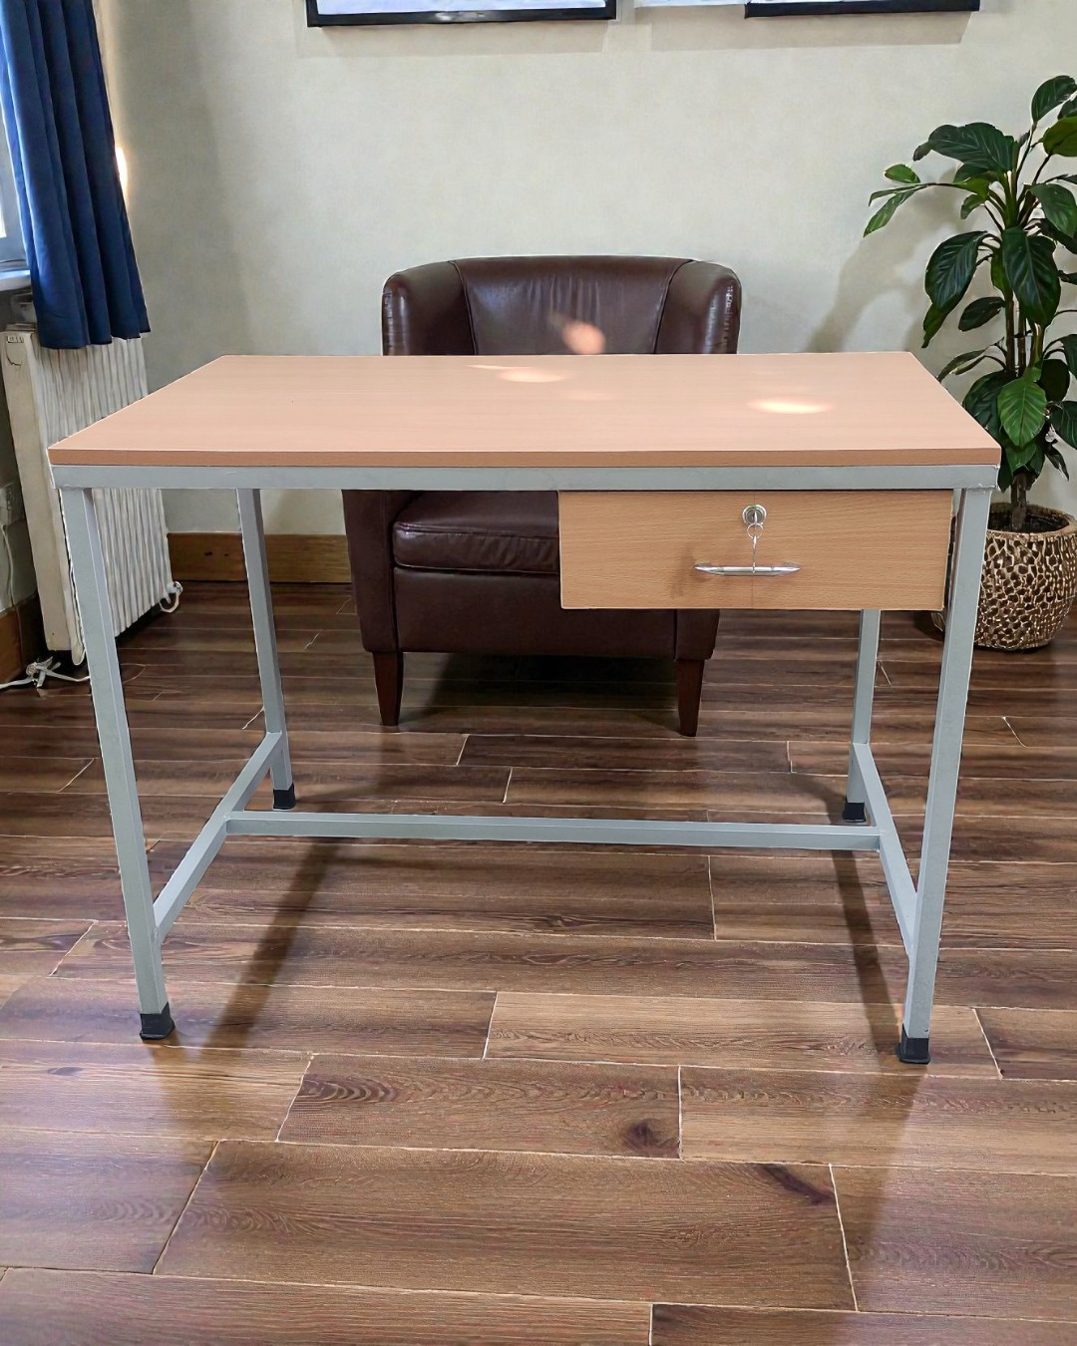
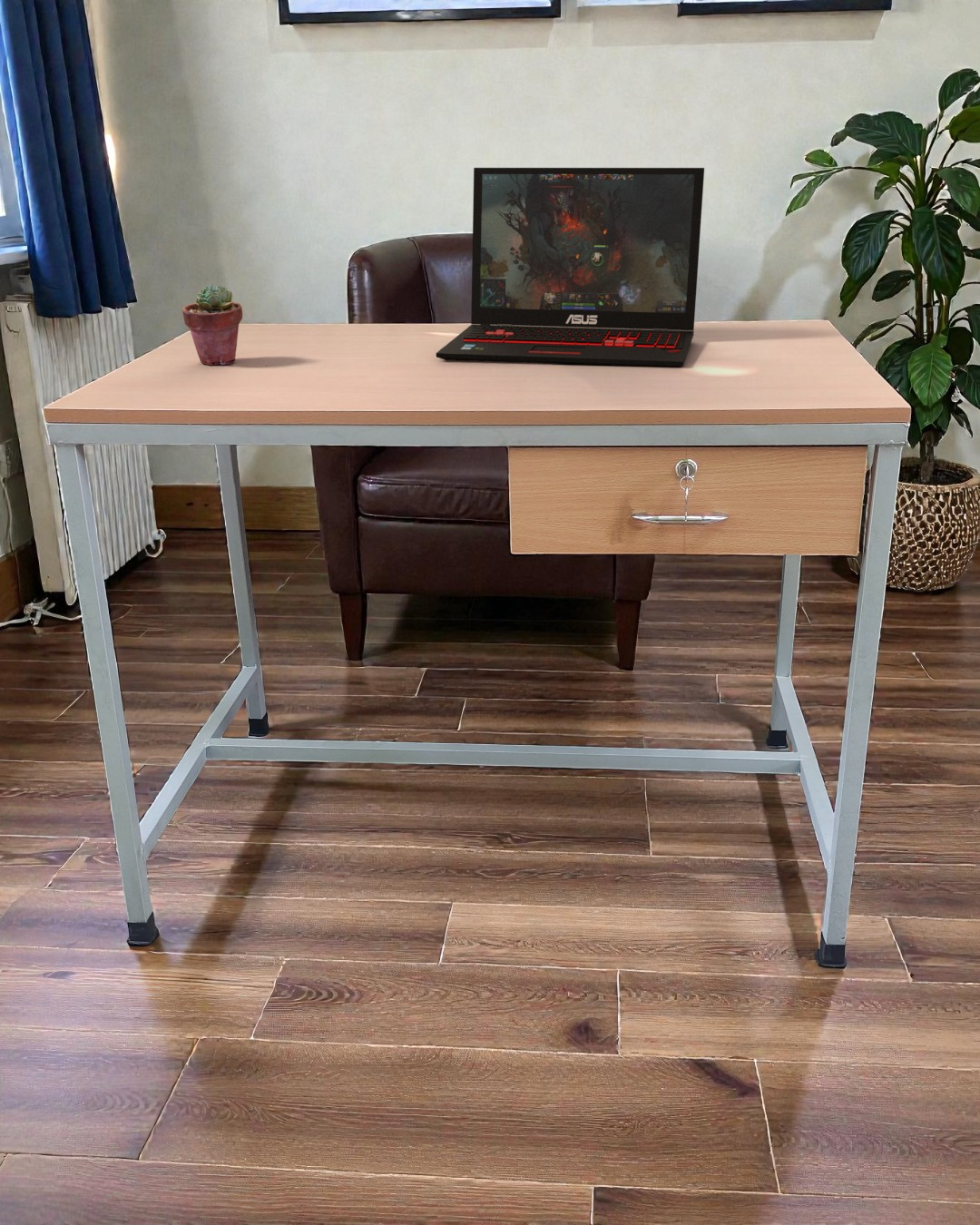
+ potted succulent (213, 322)
+ laptop (572, 263)
